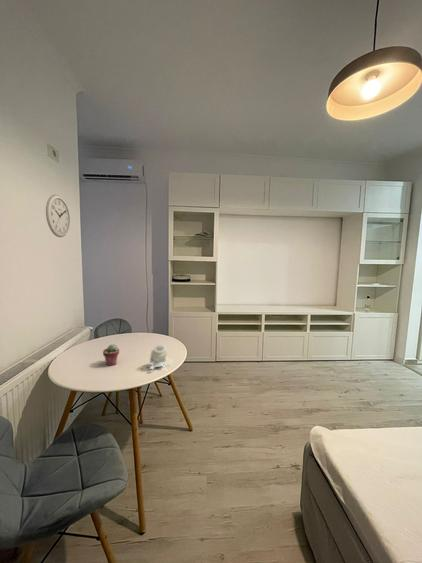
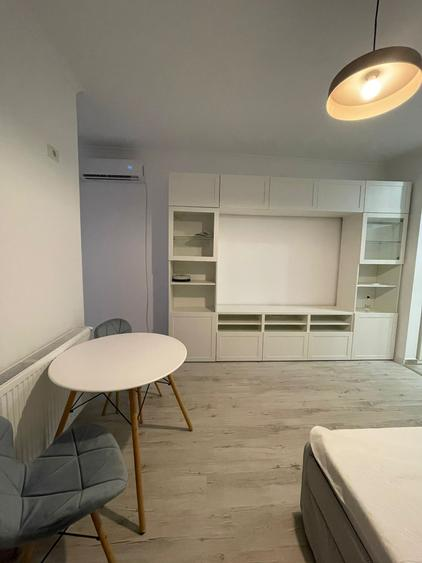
- potted succulent (111, 354)
- wall clock (59, 216)
- jar (161, 358)
